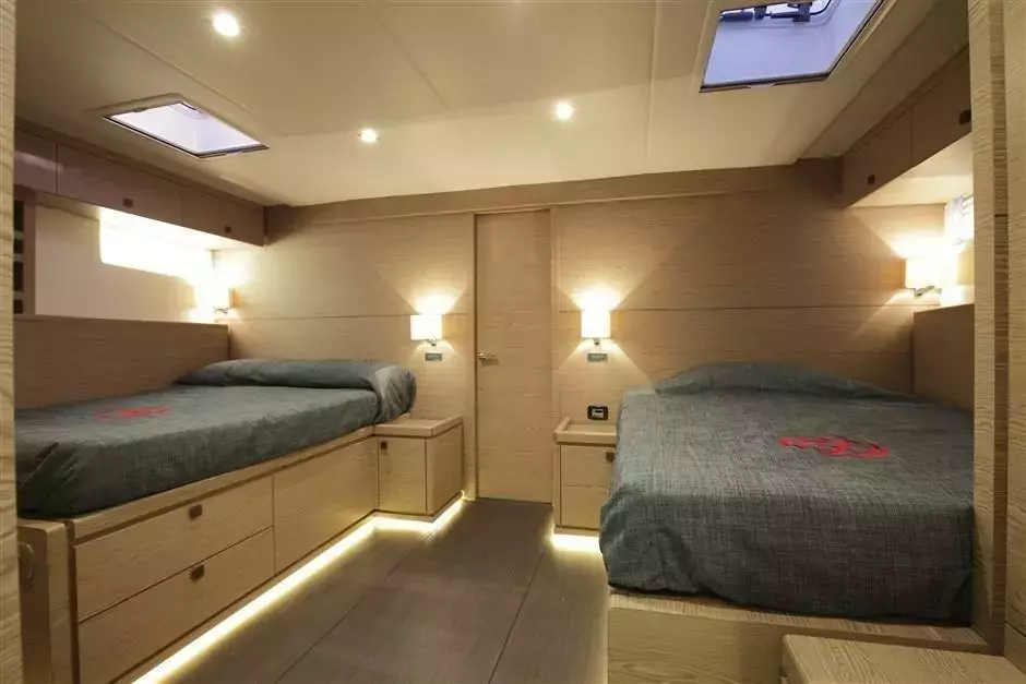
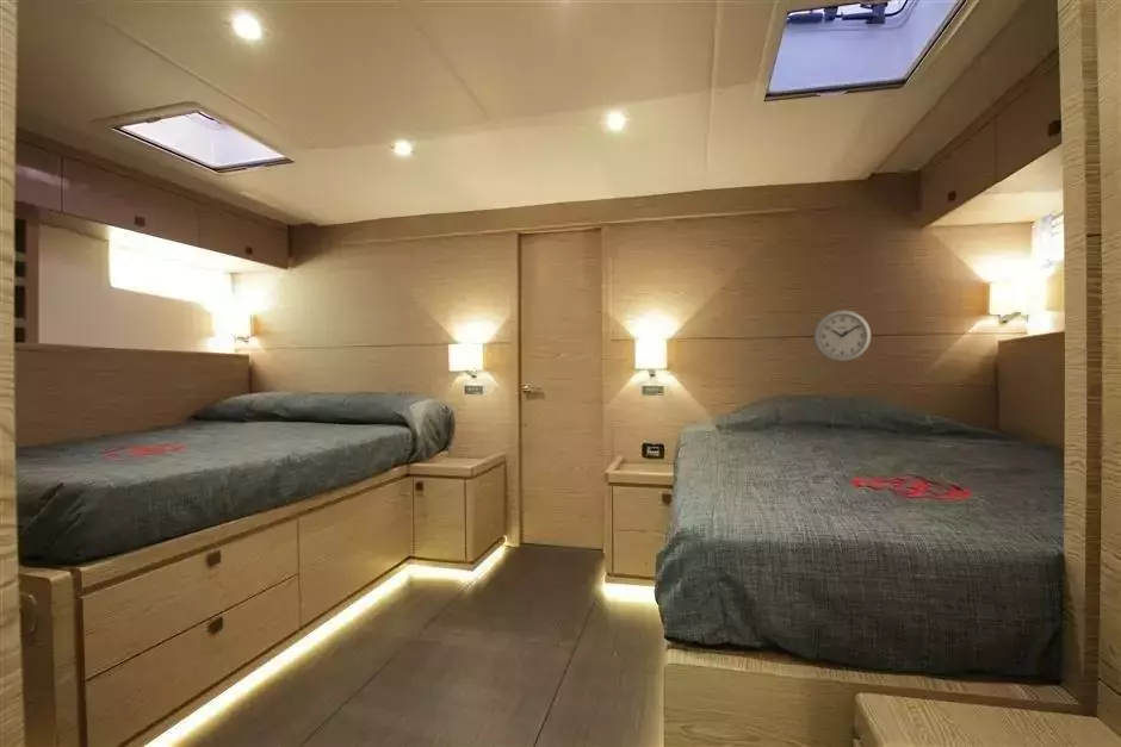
+ wall clock (842, 336)
